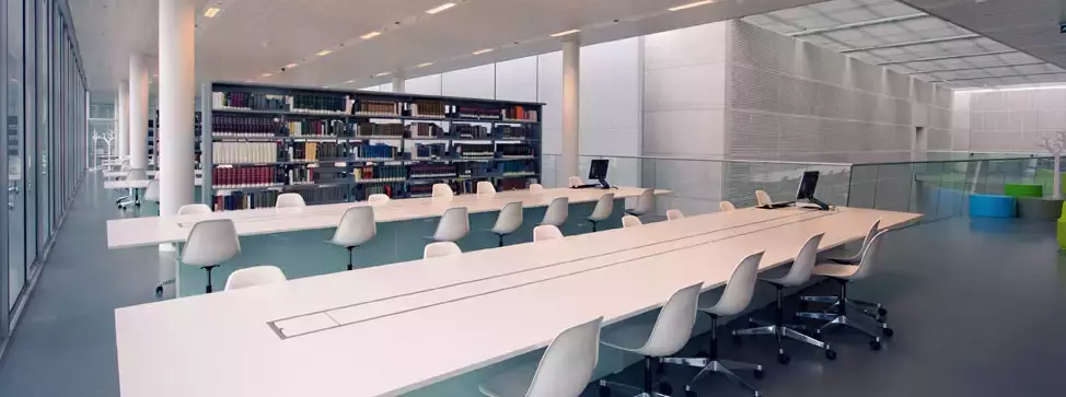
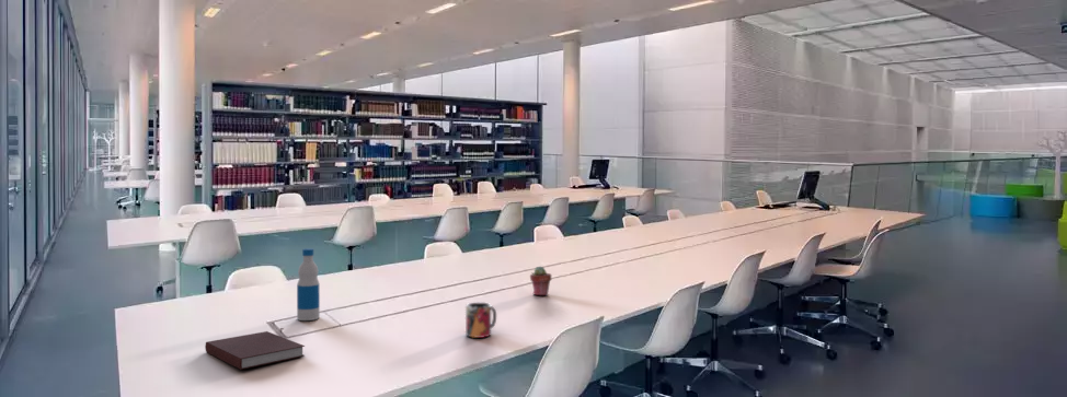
+ potted succulent (540, 280)
+ notebook (254, 349)
+ mug (482, 318)
+ bottle (308, 283)
